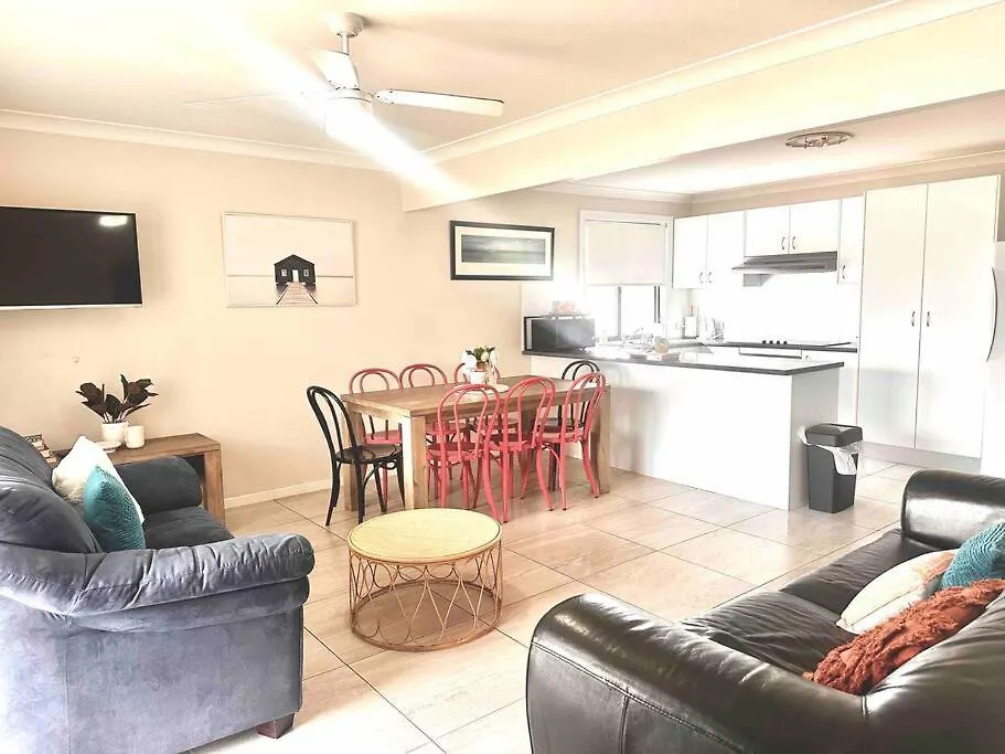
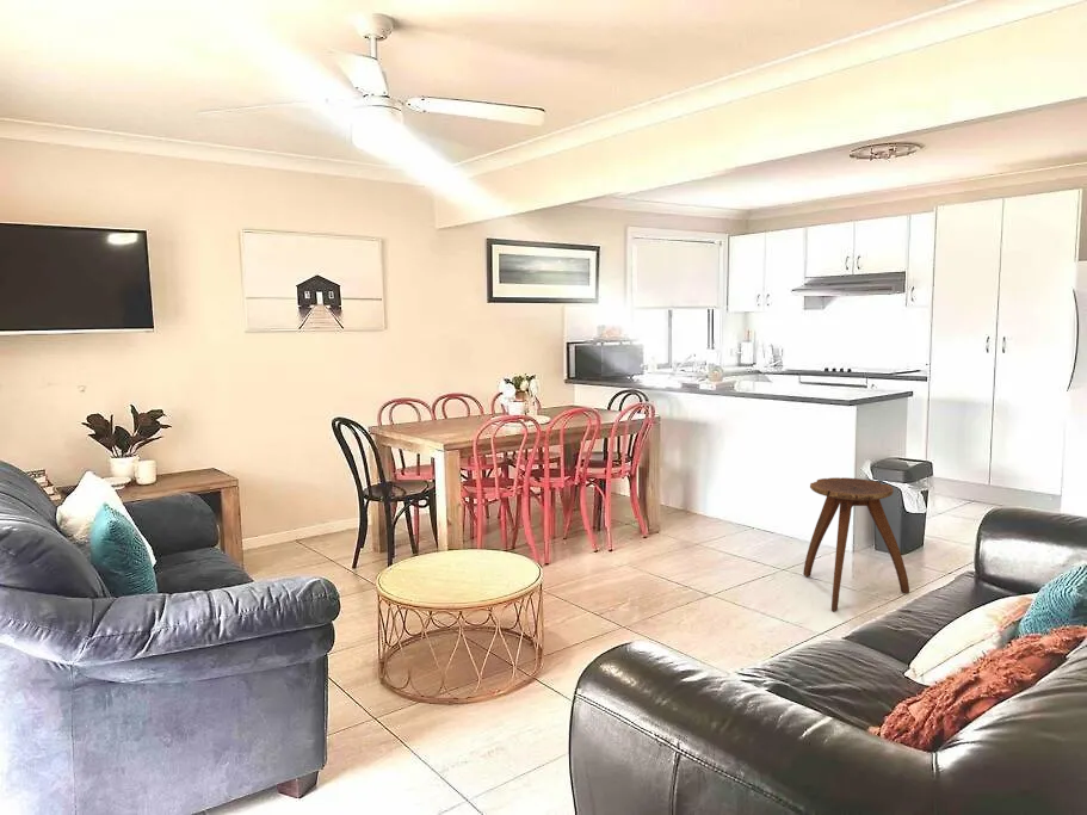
+ stool (846, 536)
